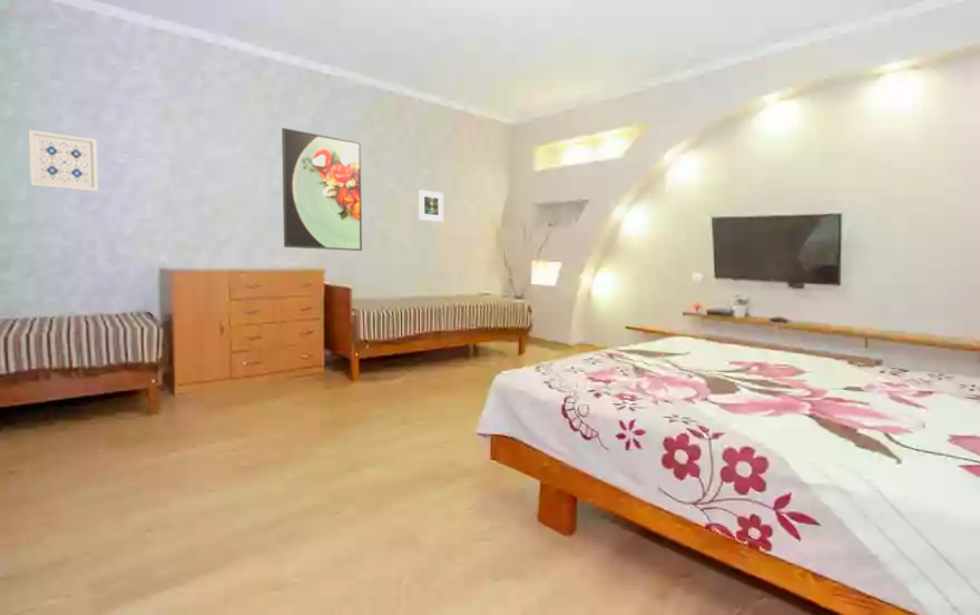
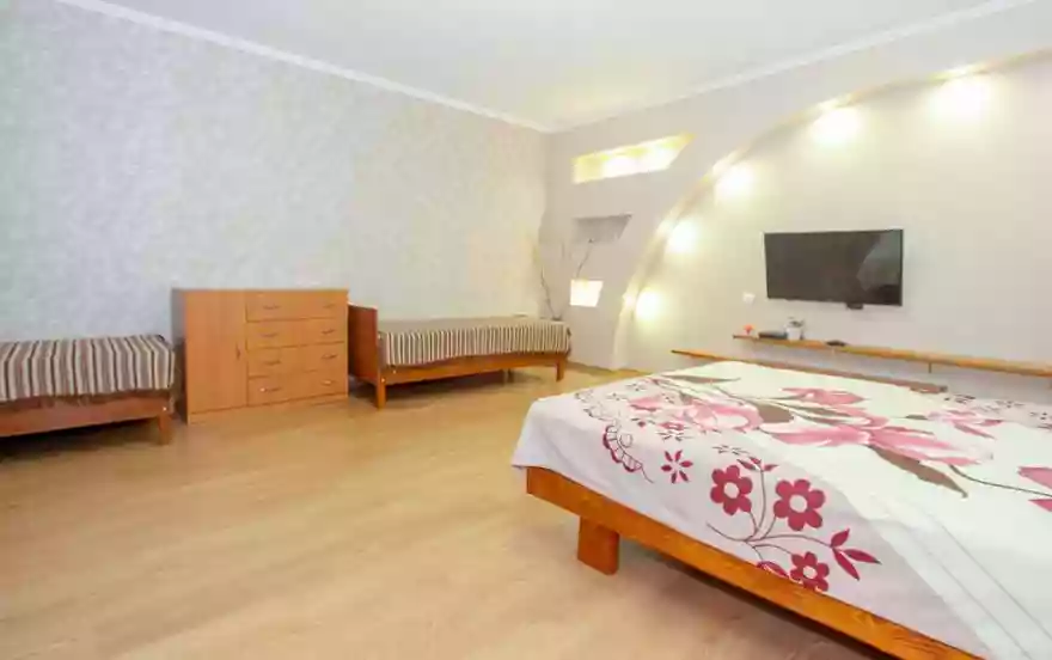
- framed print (431, 205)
- wall art (63, 162)
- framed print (324, 192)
